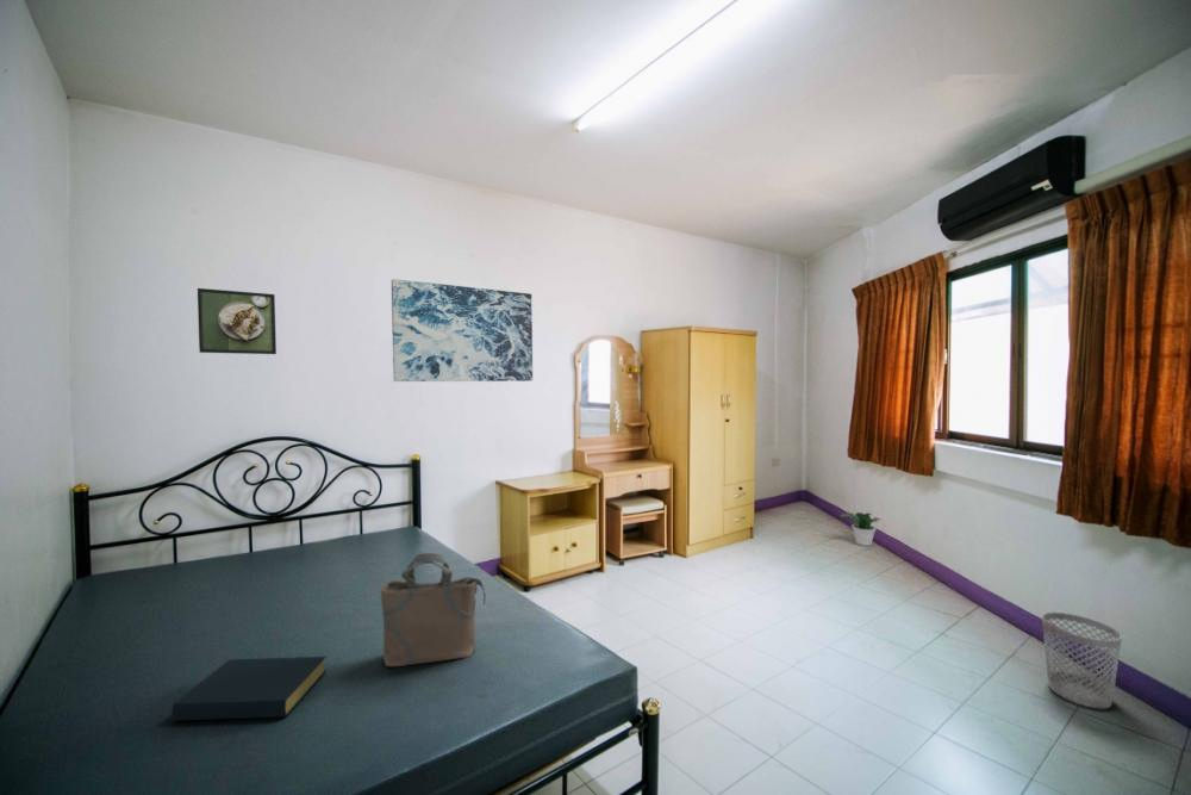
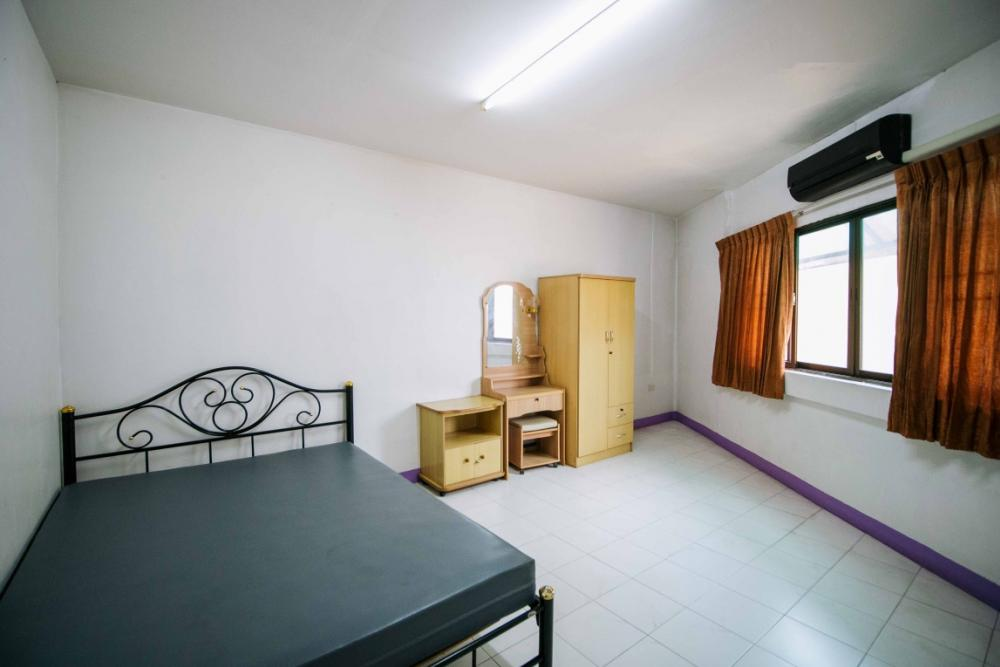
- potted plant (861, 528)
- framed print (238, 322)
- wall art (467, 334)
- wastebasket (1078, 660)
- tote bag (434, 603)
- hardback book (255, 687)
